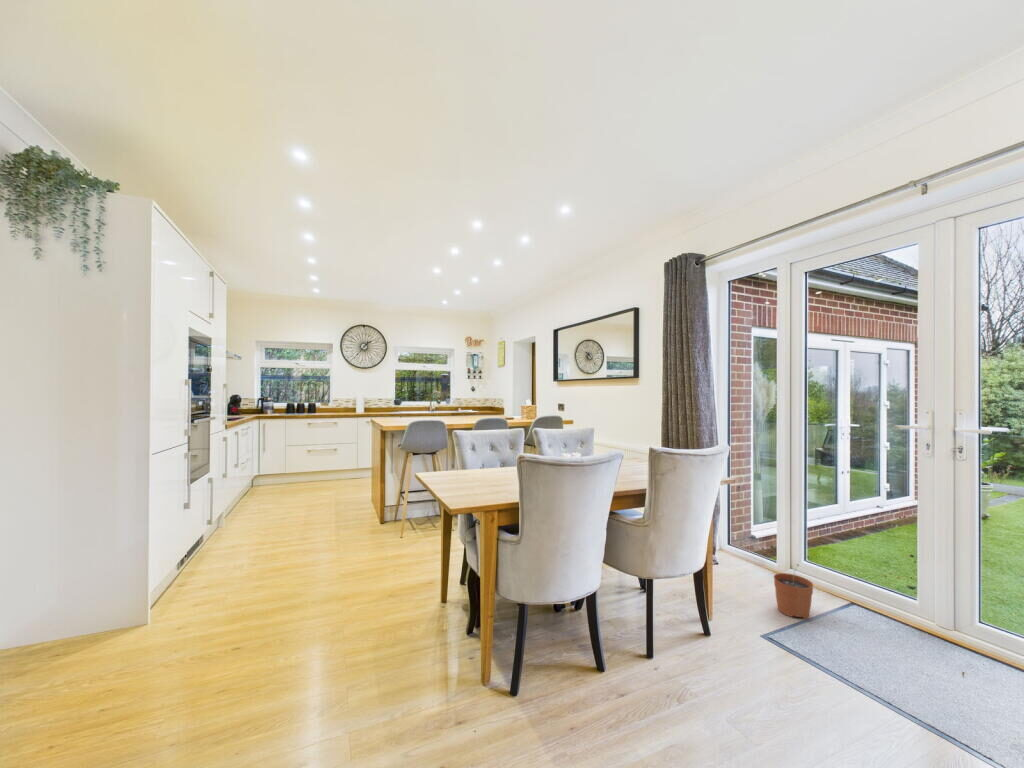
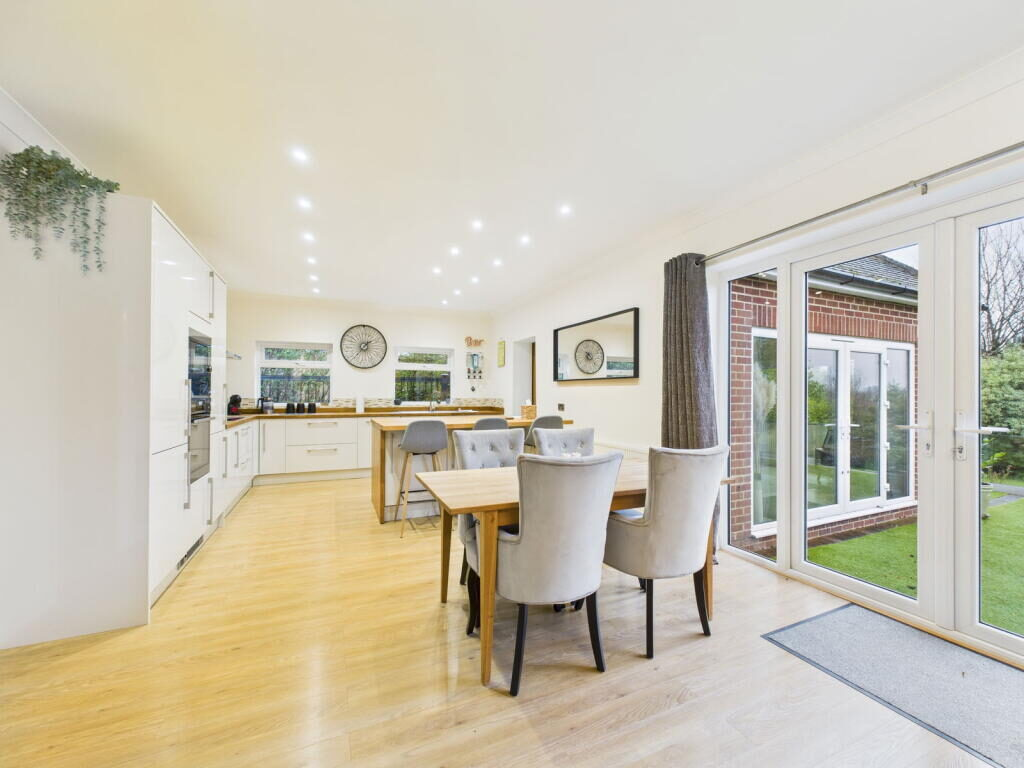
- plant pot (793, 588)
